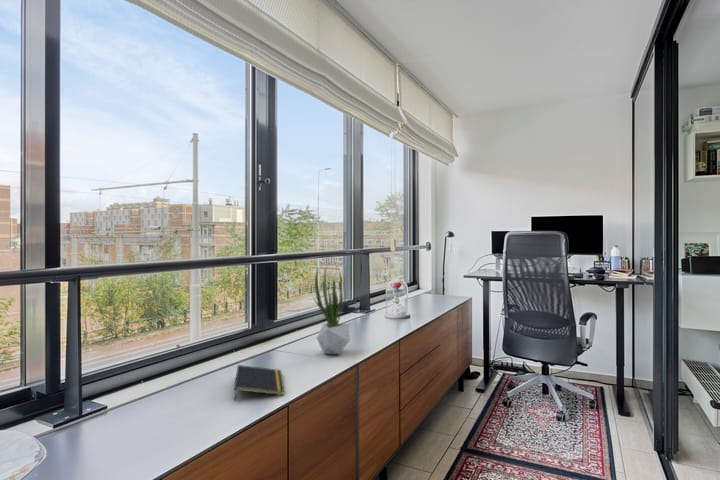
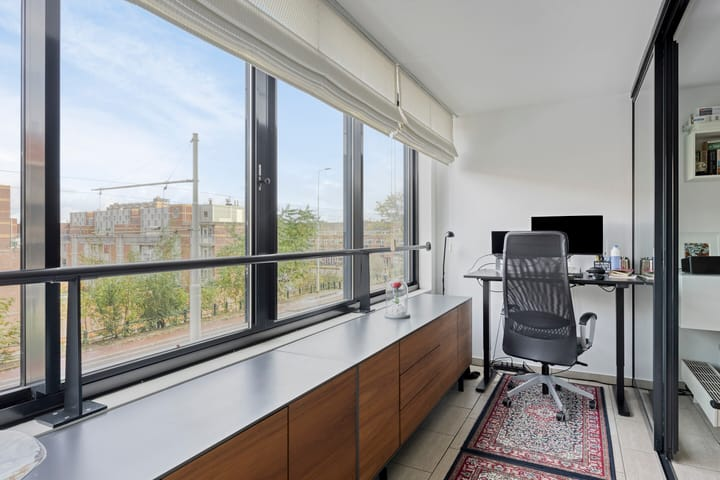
- potted plant (330, 310)
- notepad (259, 379)
